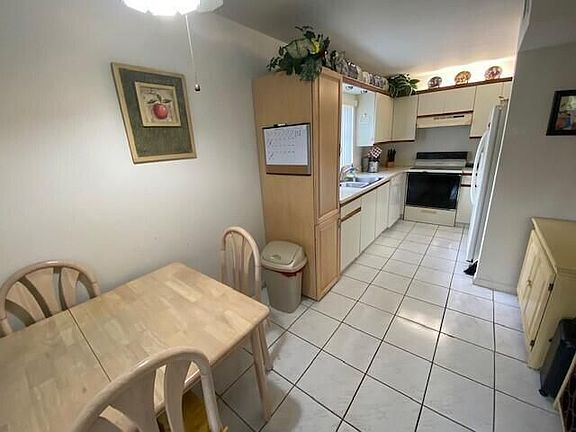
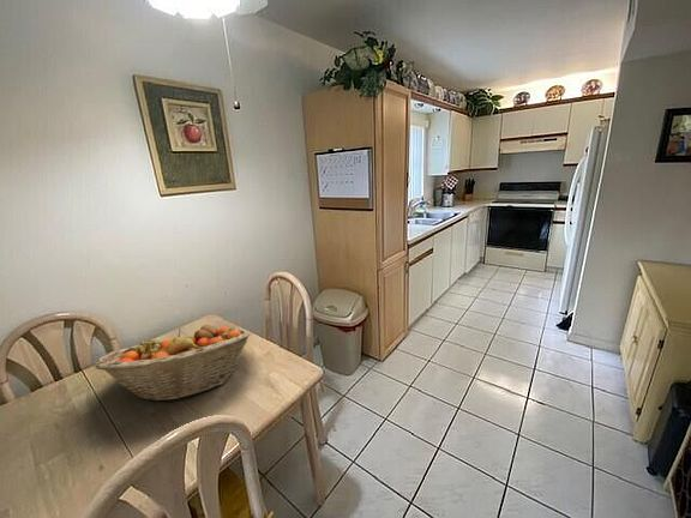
+ fruit basket (181, 355)
